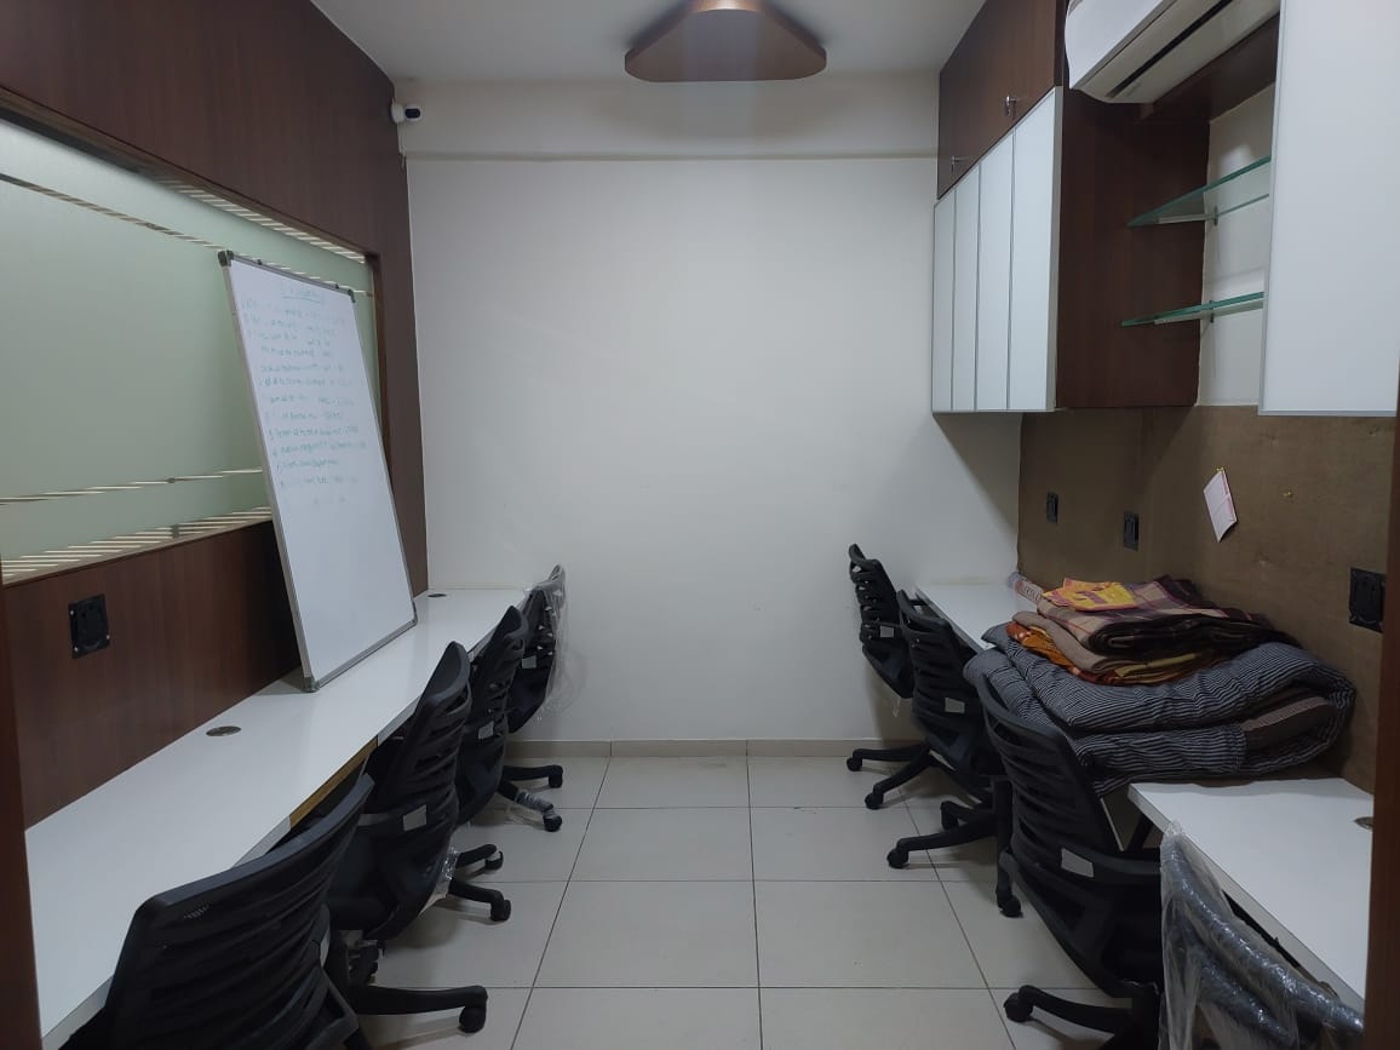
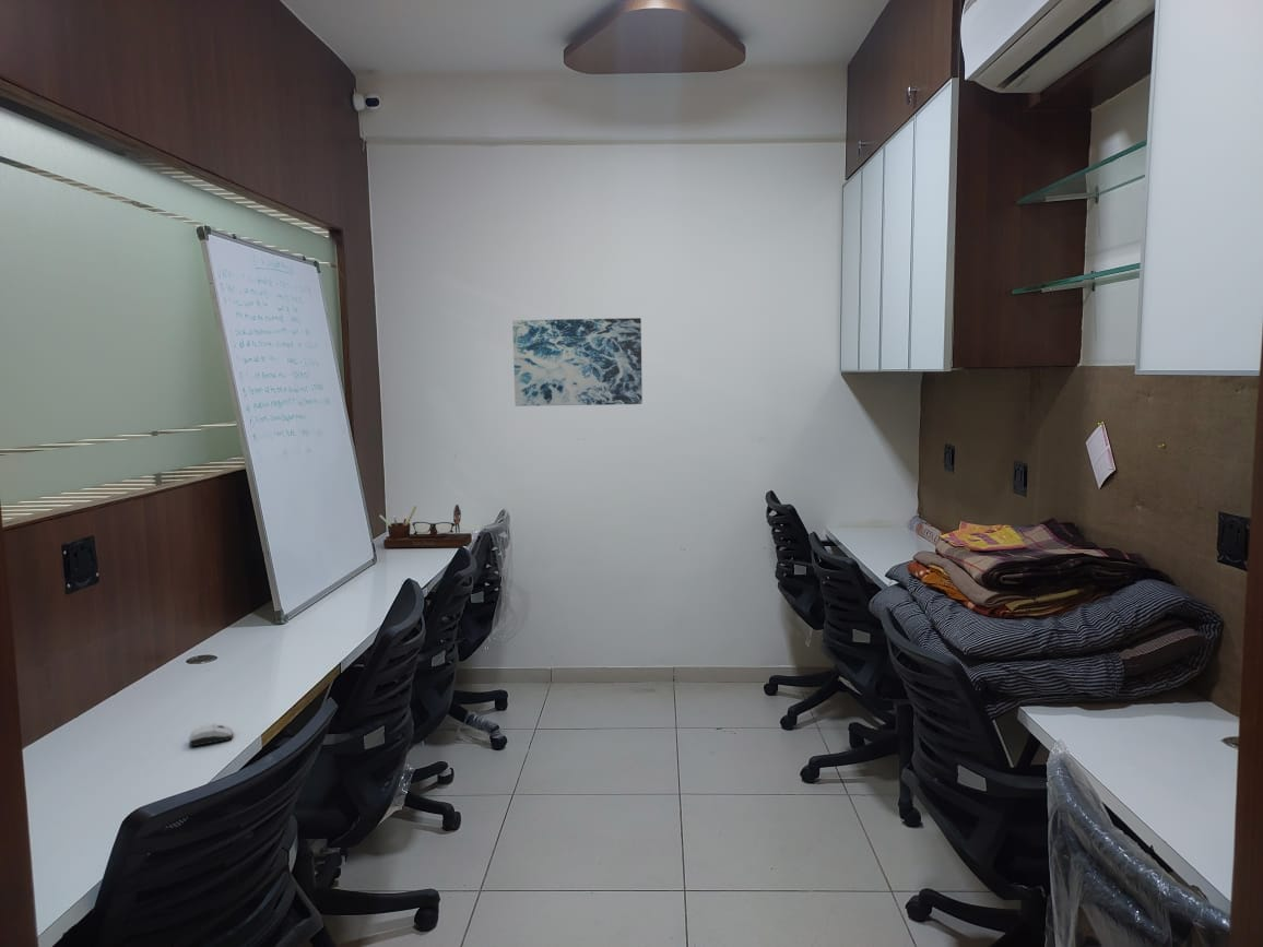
+ computer mouse (211, 732)
+ wall art (578, 362)
+ desk organizer (424, 524)
